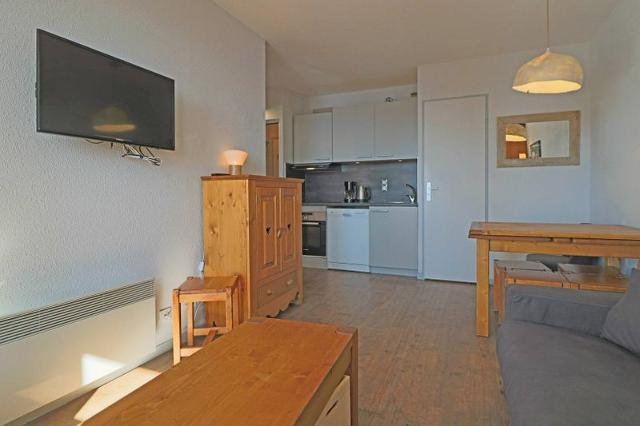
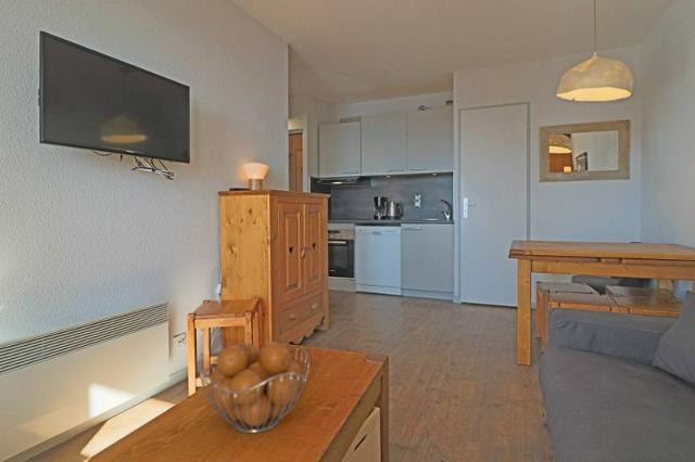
+ fruit basket (256, 382)
